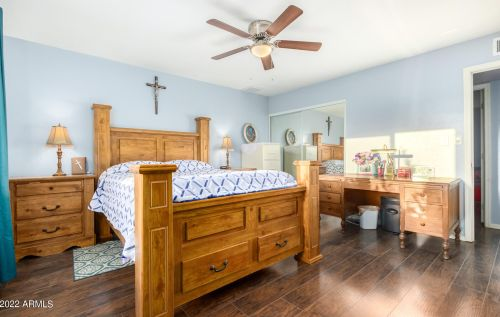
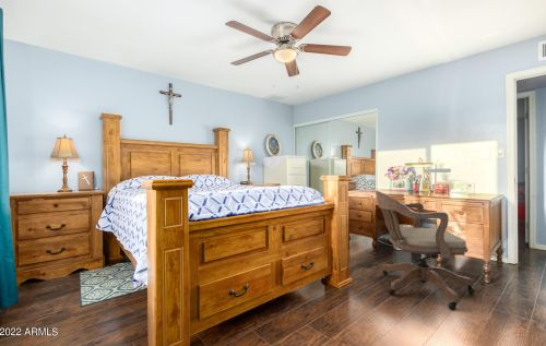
+ chair (423, 239)
